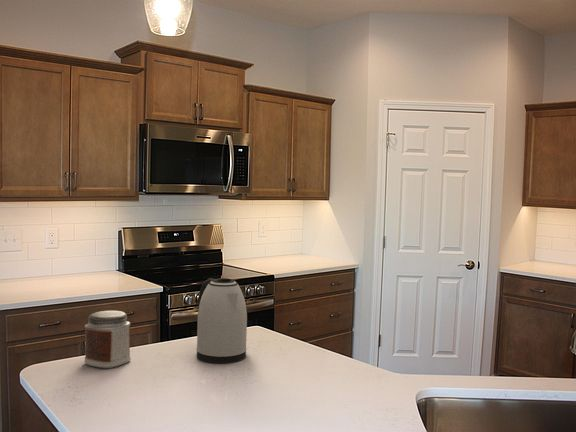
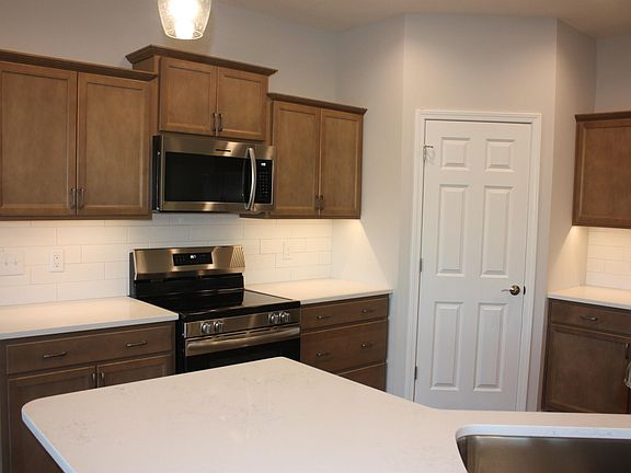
- jar (107, 337)
- kettle (217, 315)
